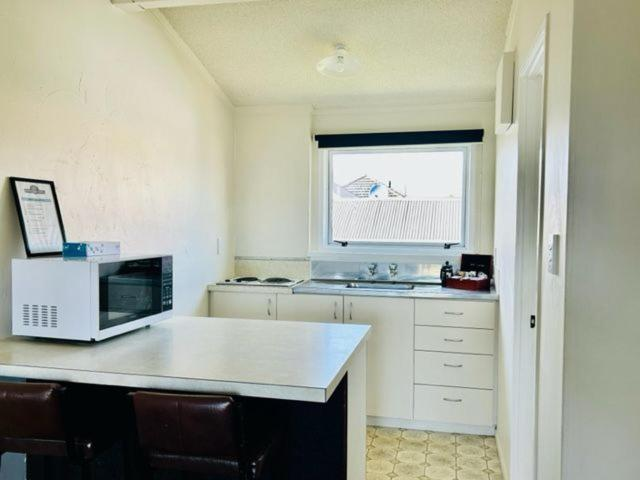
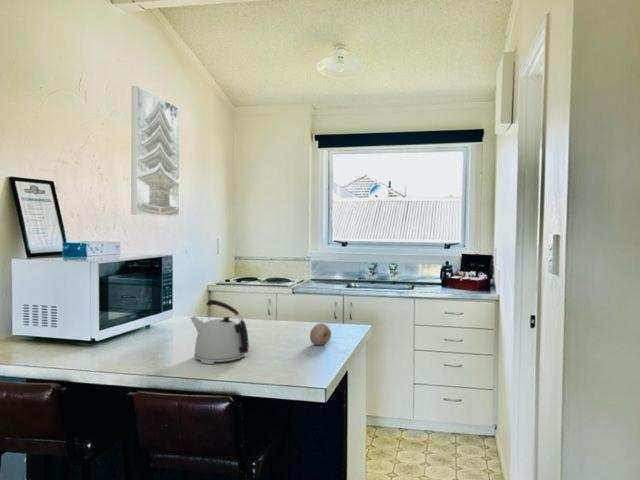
+ fruit (320, 333)
+ kettle (218, 328)
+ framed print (157, 157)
